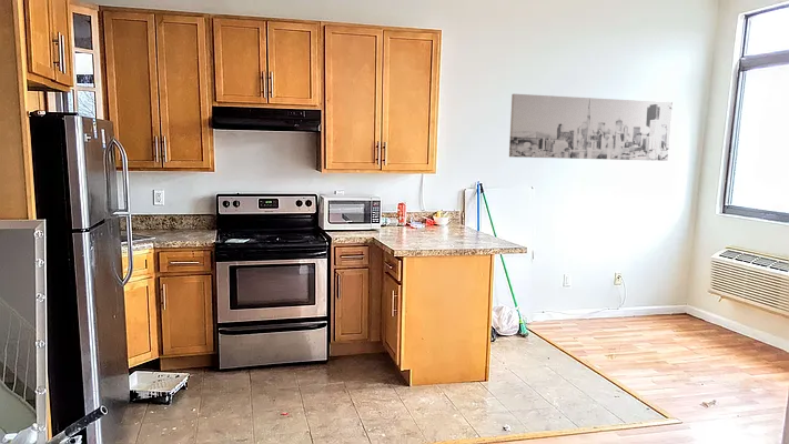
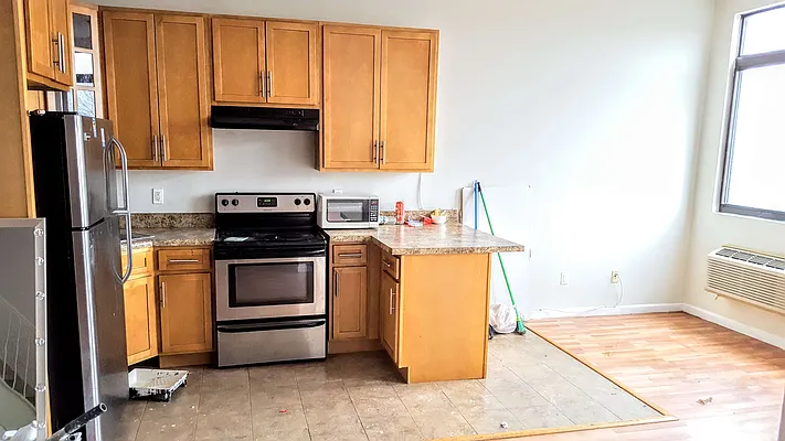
- wall art (593, 129)
